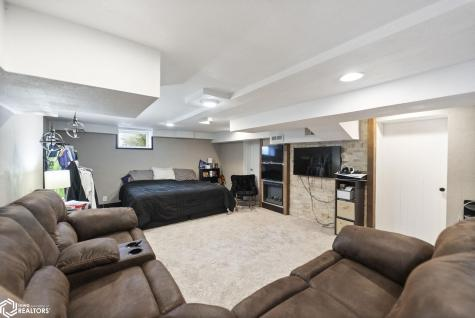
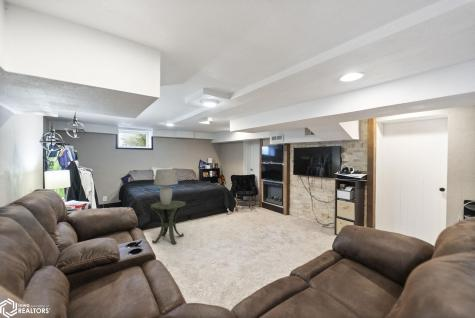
+ side table (168, 221)
+ lamp (166, 186)
